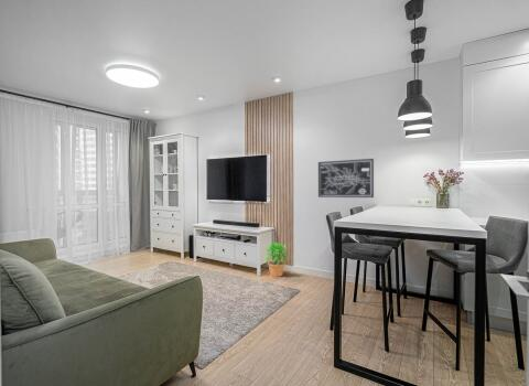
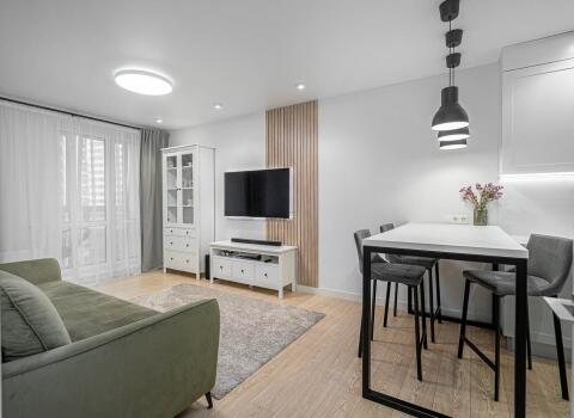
- potted plant (276, 257)
- wall art (344, 179)
